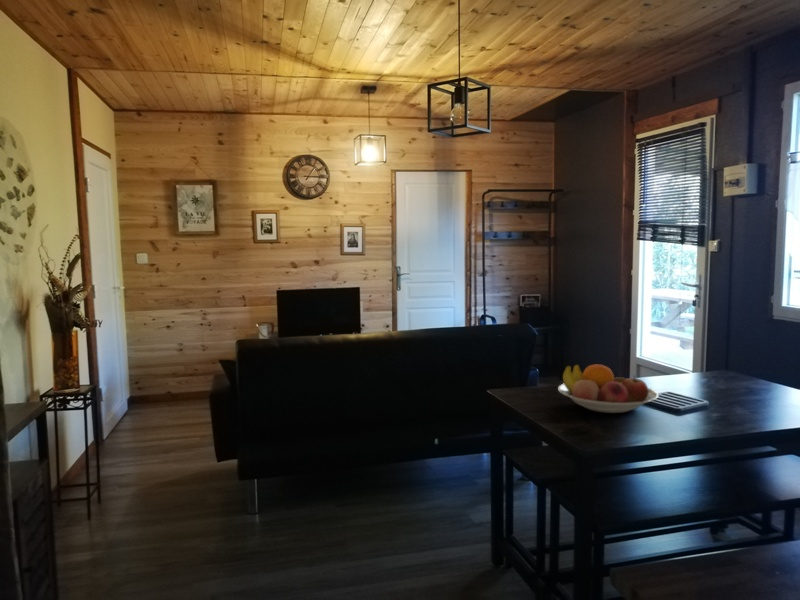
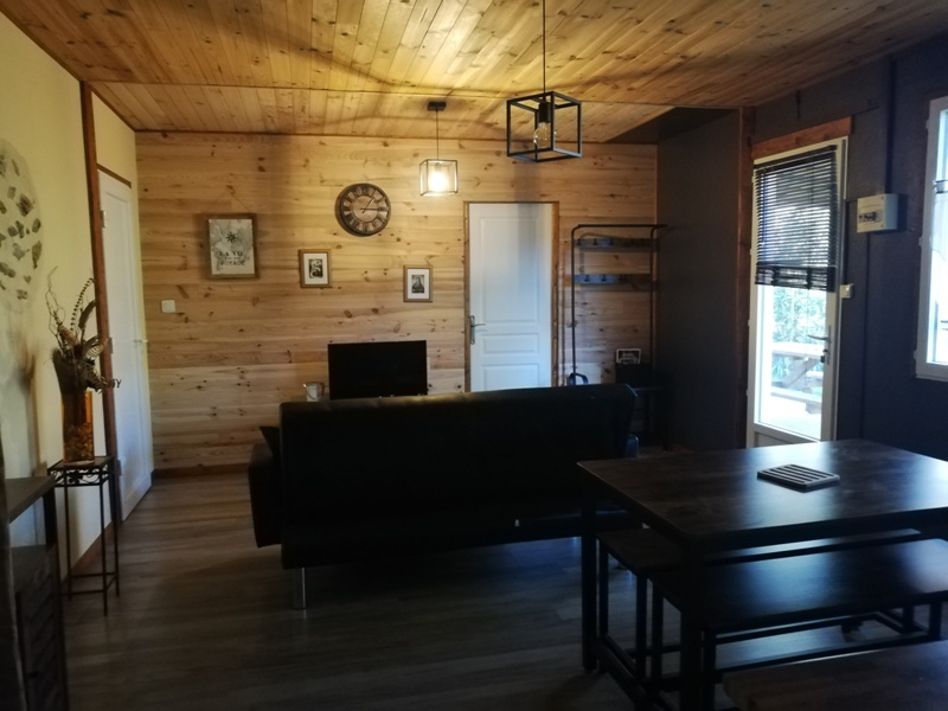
- fruit bowl (606, 386)
